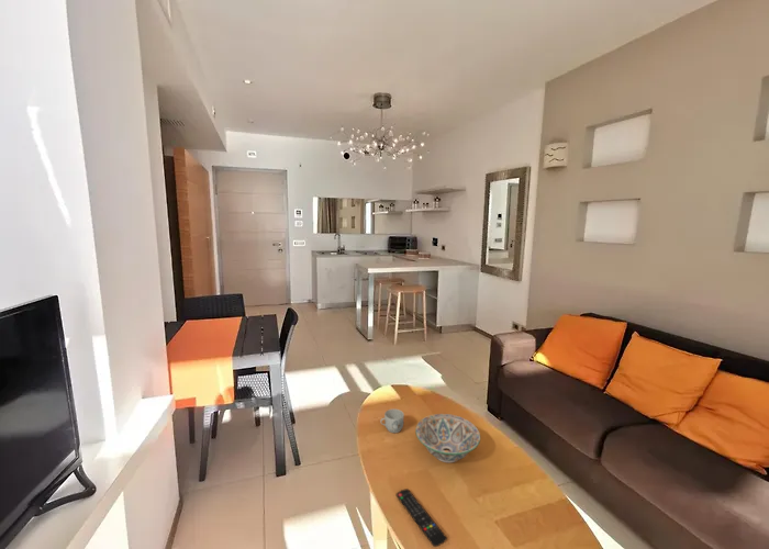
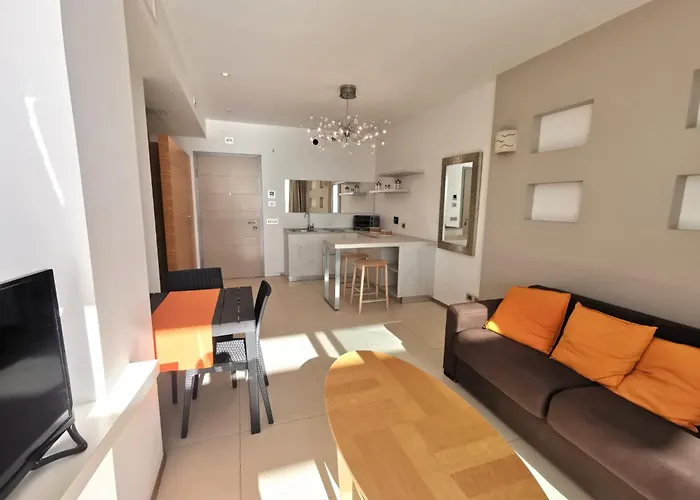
- mug (391, 422)
- decorative bowl (446, 442)
- remote control (419, 515)
